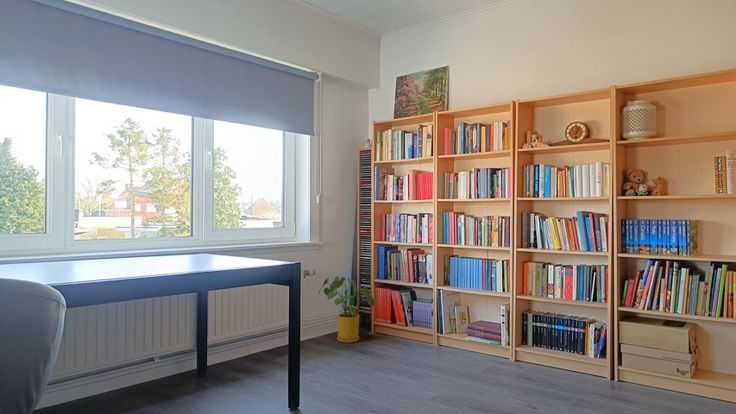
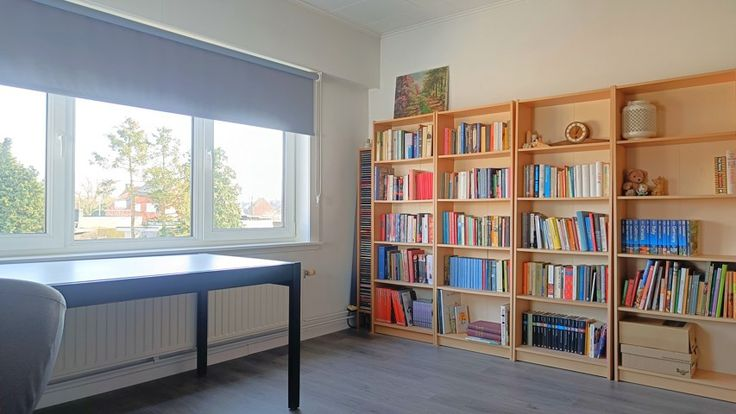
- house plant (345, 309)
